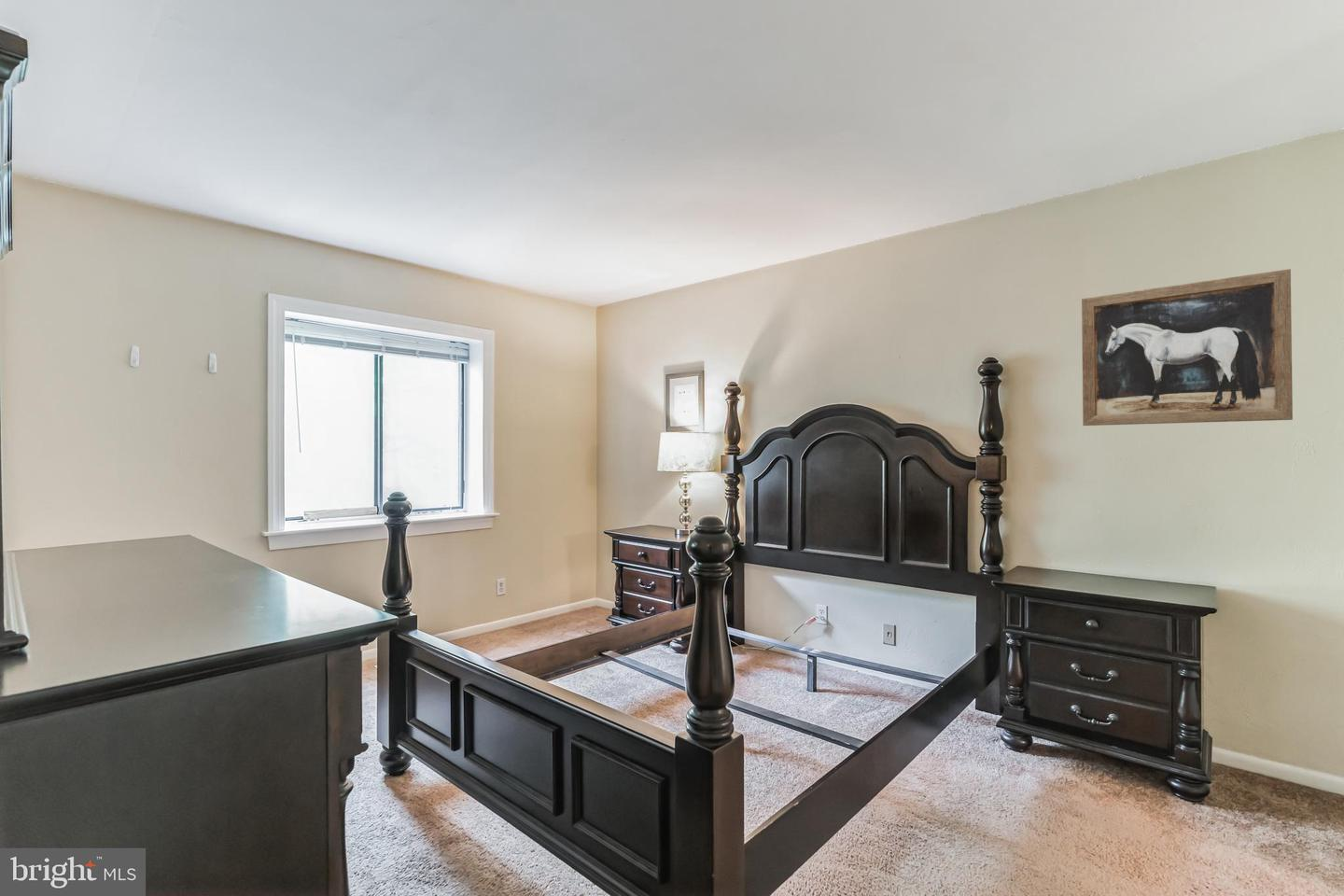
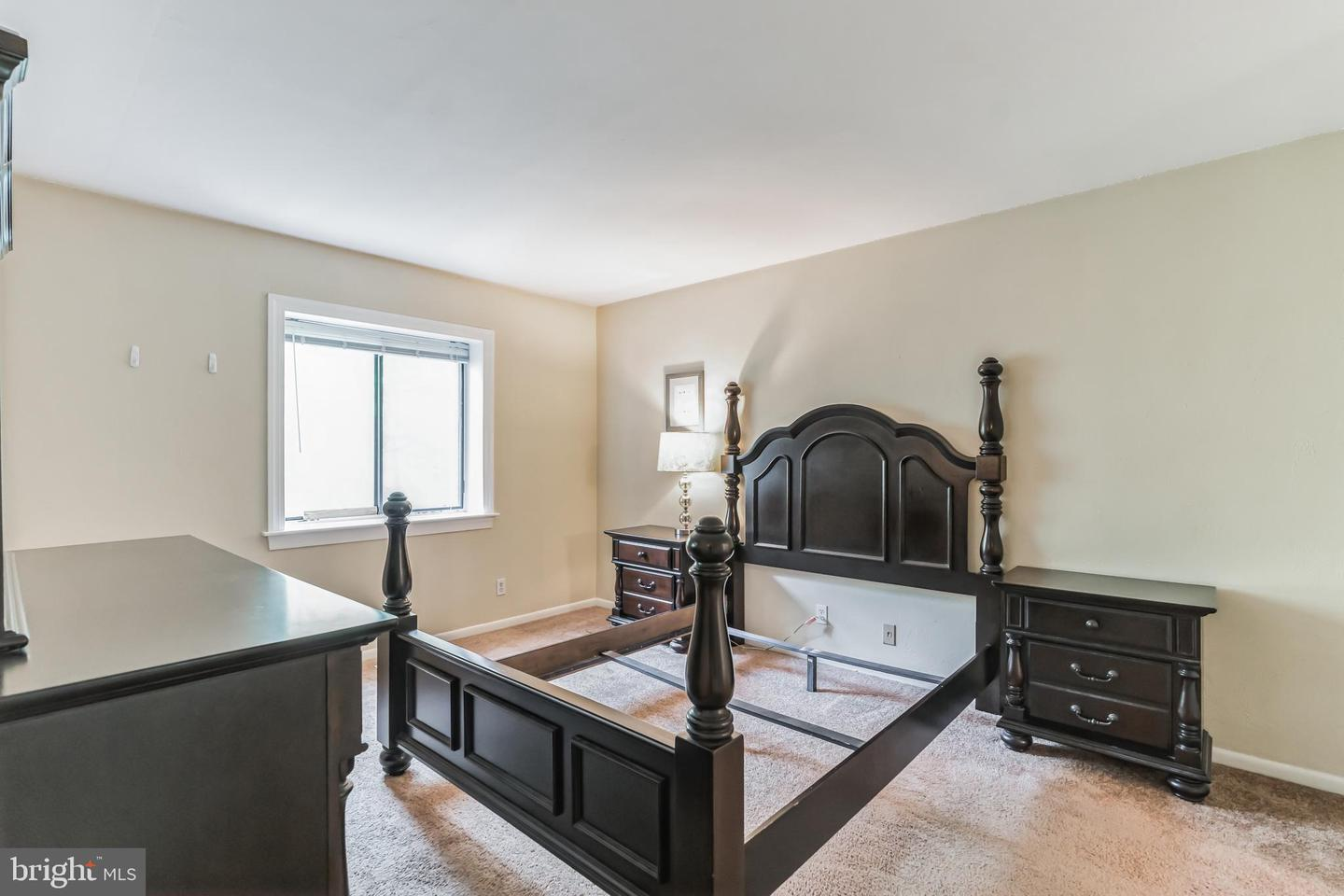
- wall art (1178, 354)
